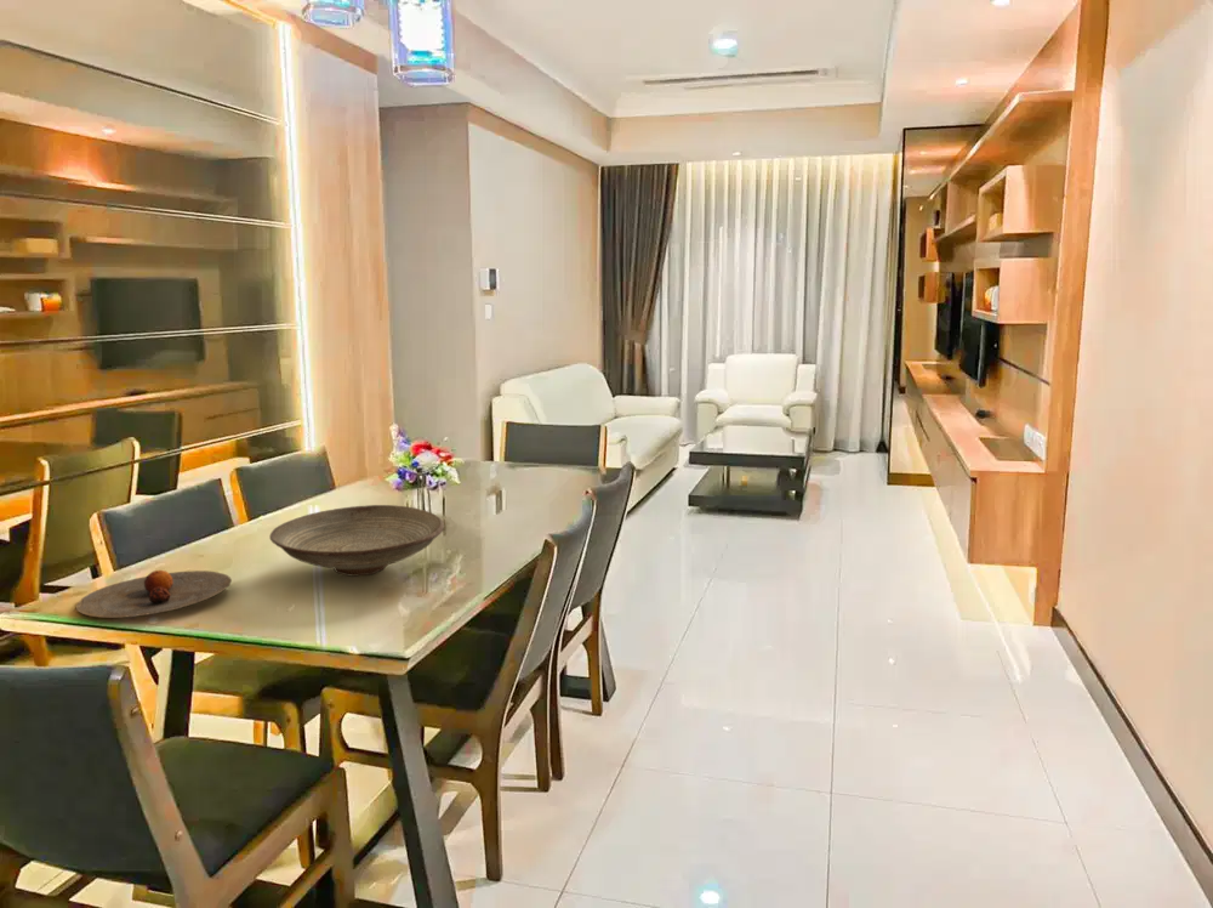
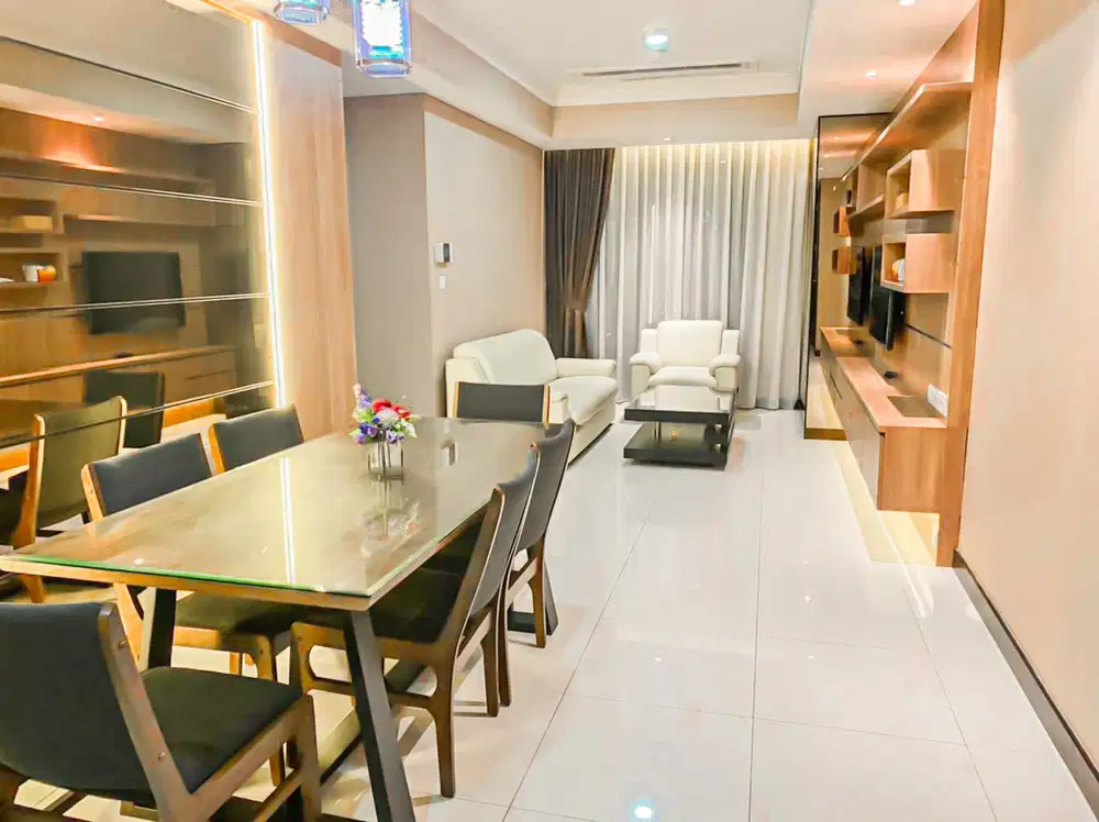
- decorative bowl (359, 545)
- plate (155, 586)
